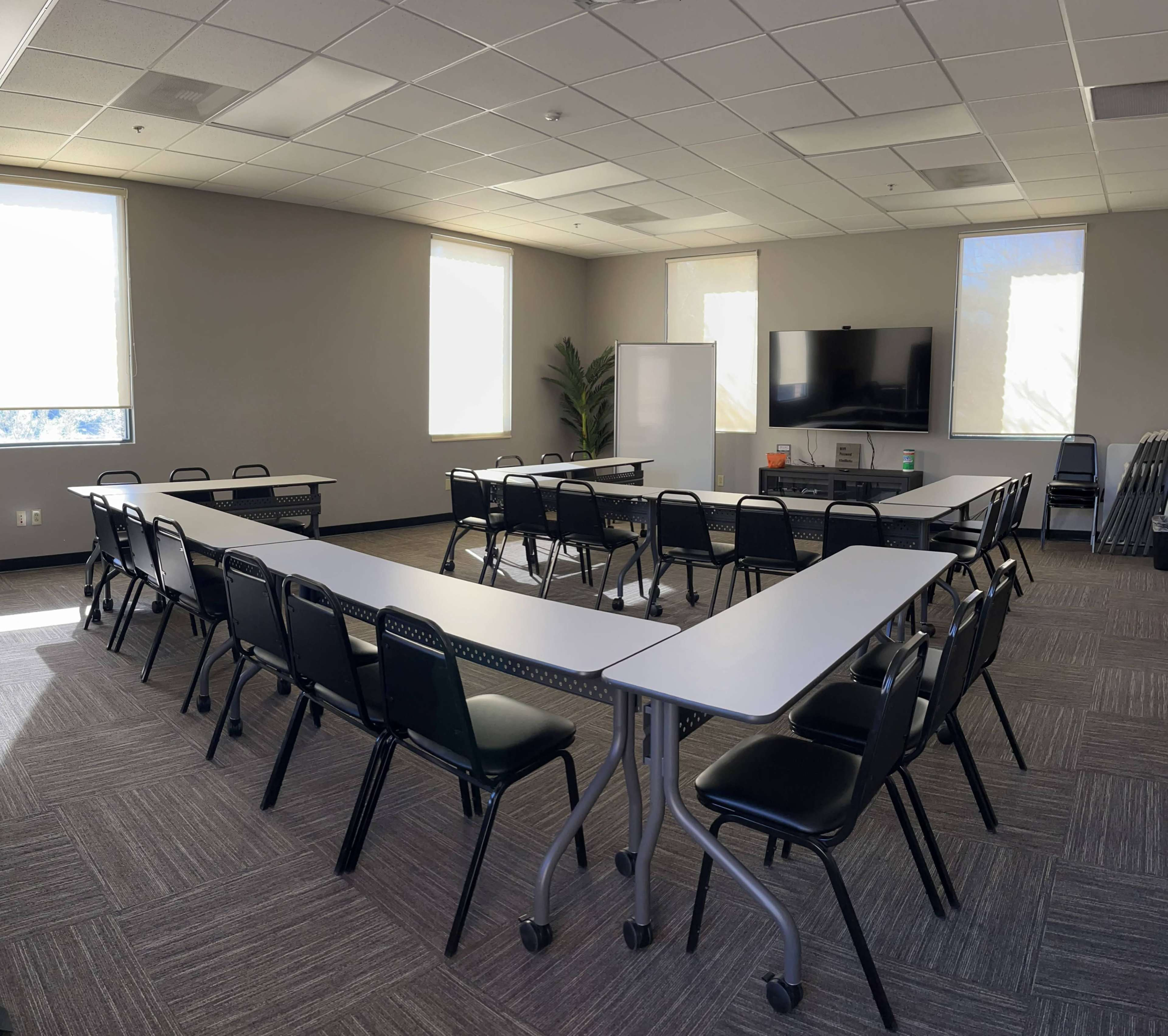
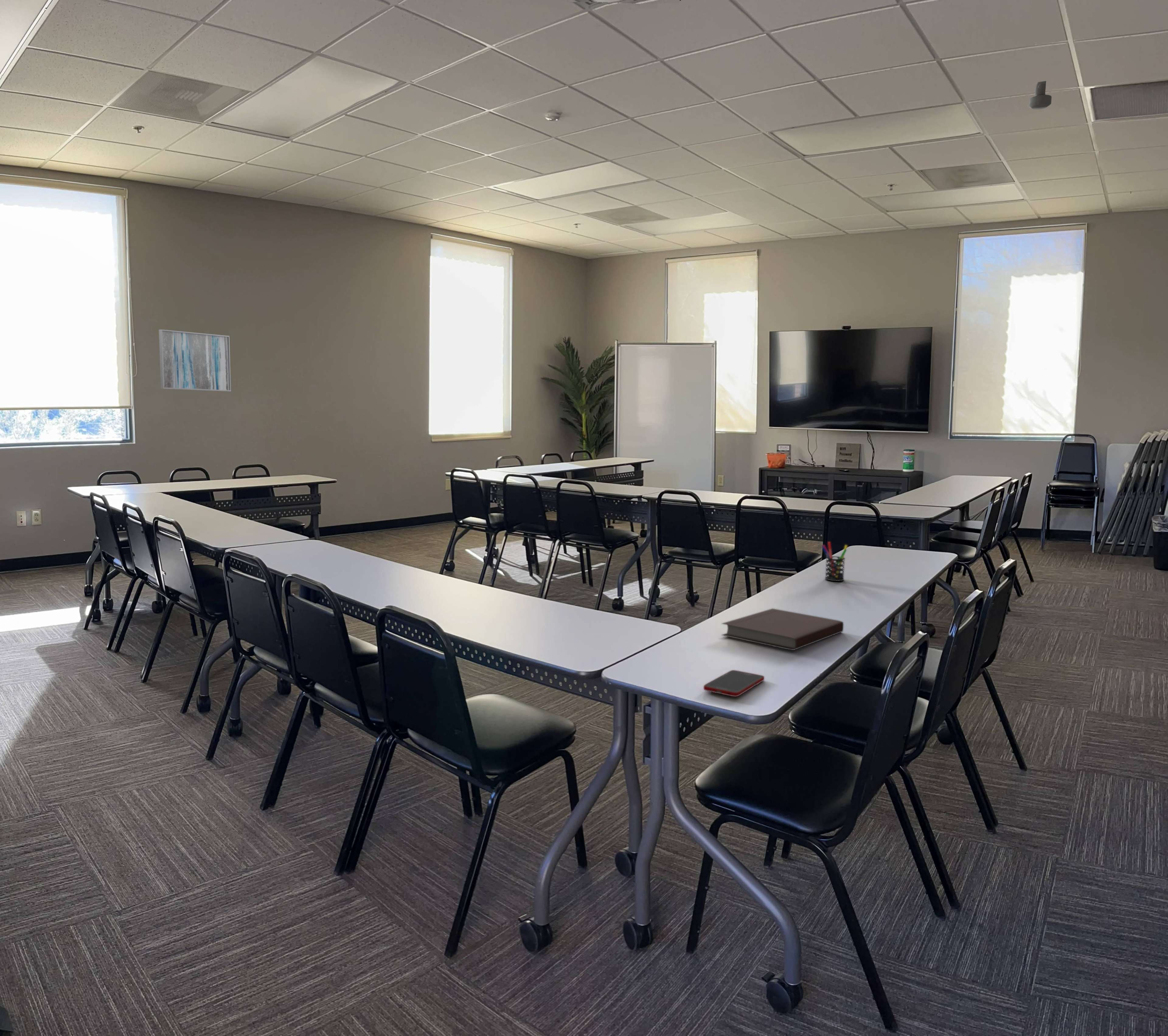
+ pen holder (836, 561)
+ security camera (1041, 94)
+ cell phone (734, 683)
+ wall art (196, 361)
+ notebook (783, 628)
